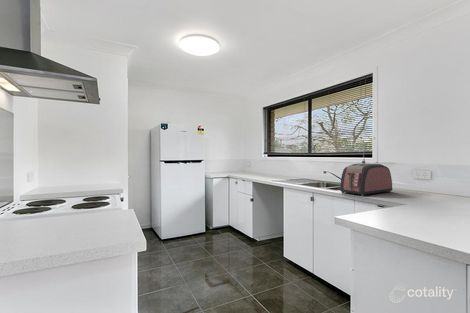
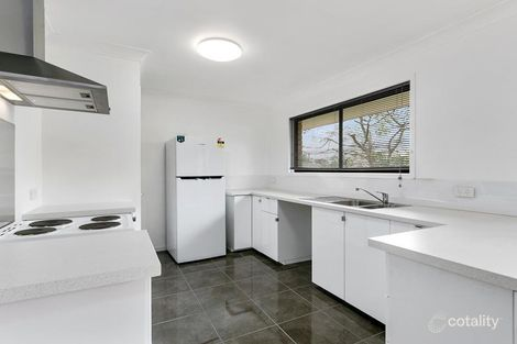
- toaster (365, 178)
